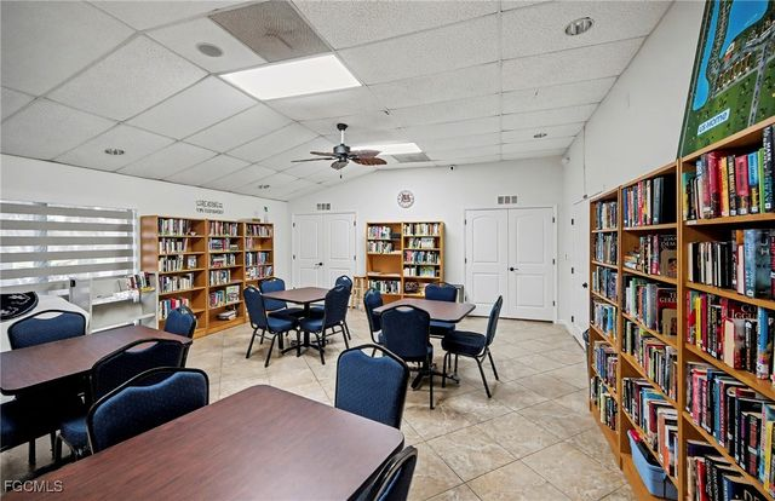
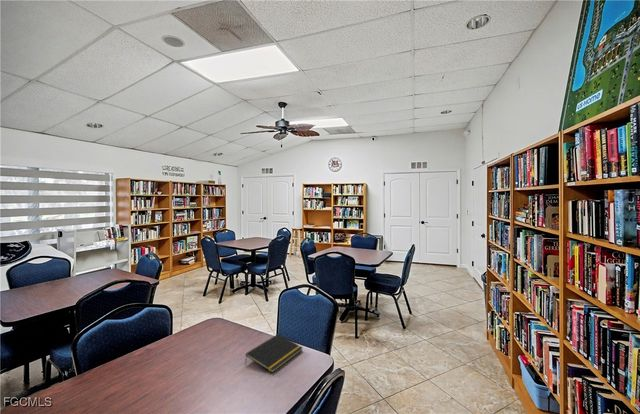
+ notepad (275, 351)
